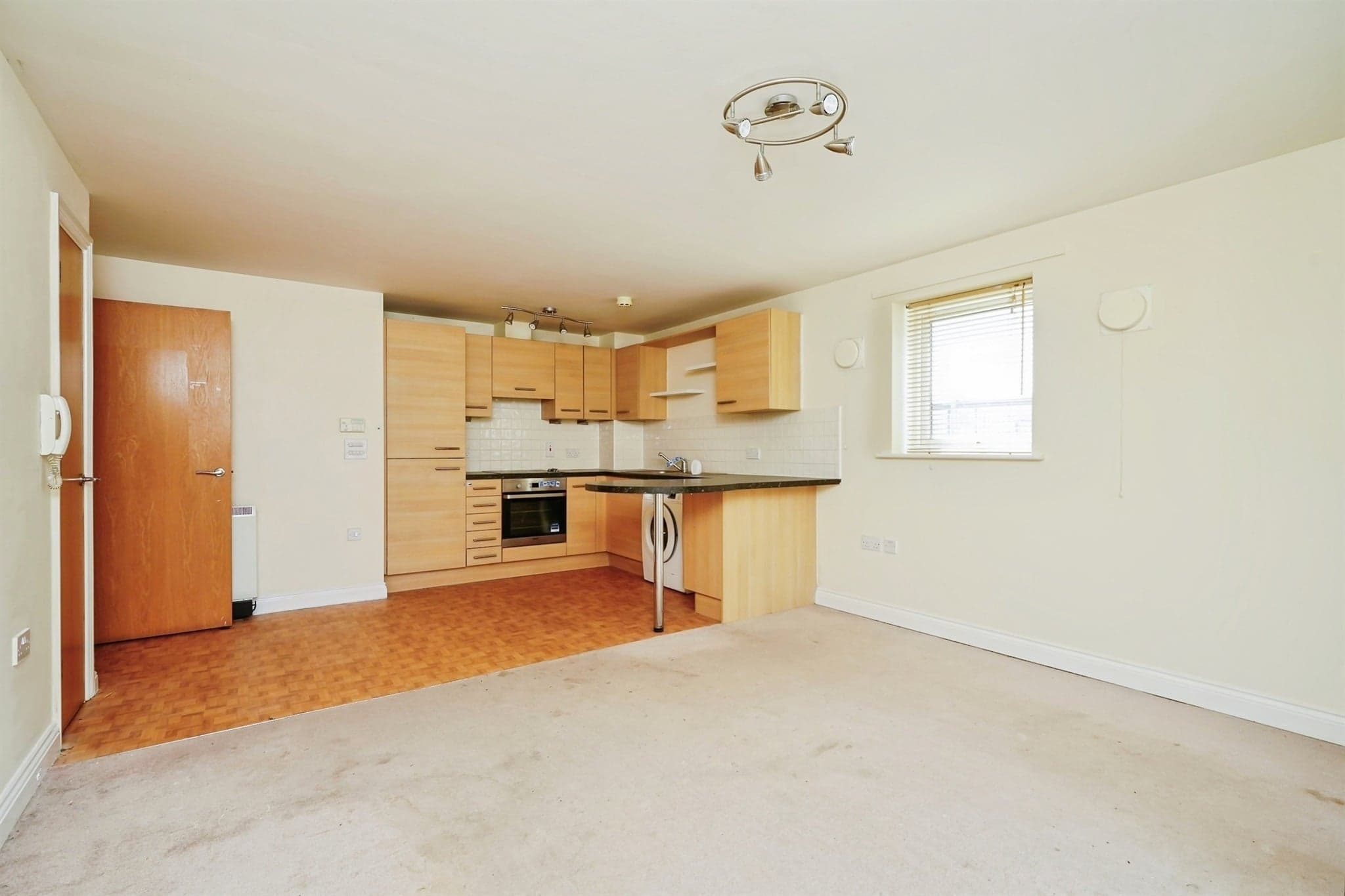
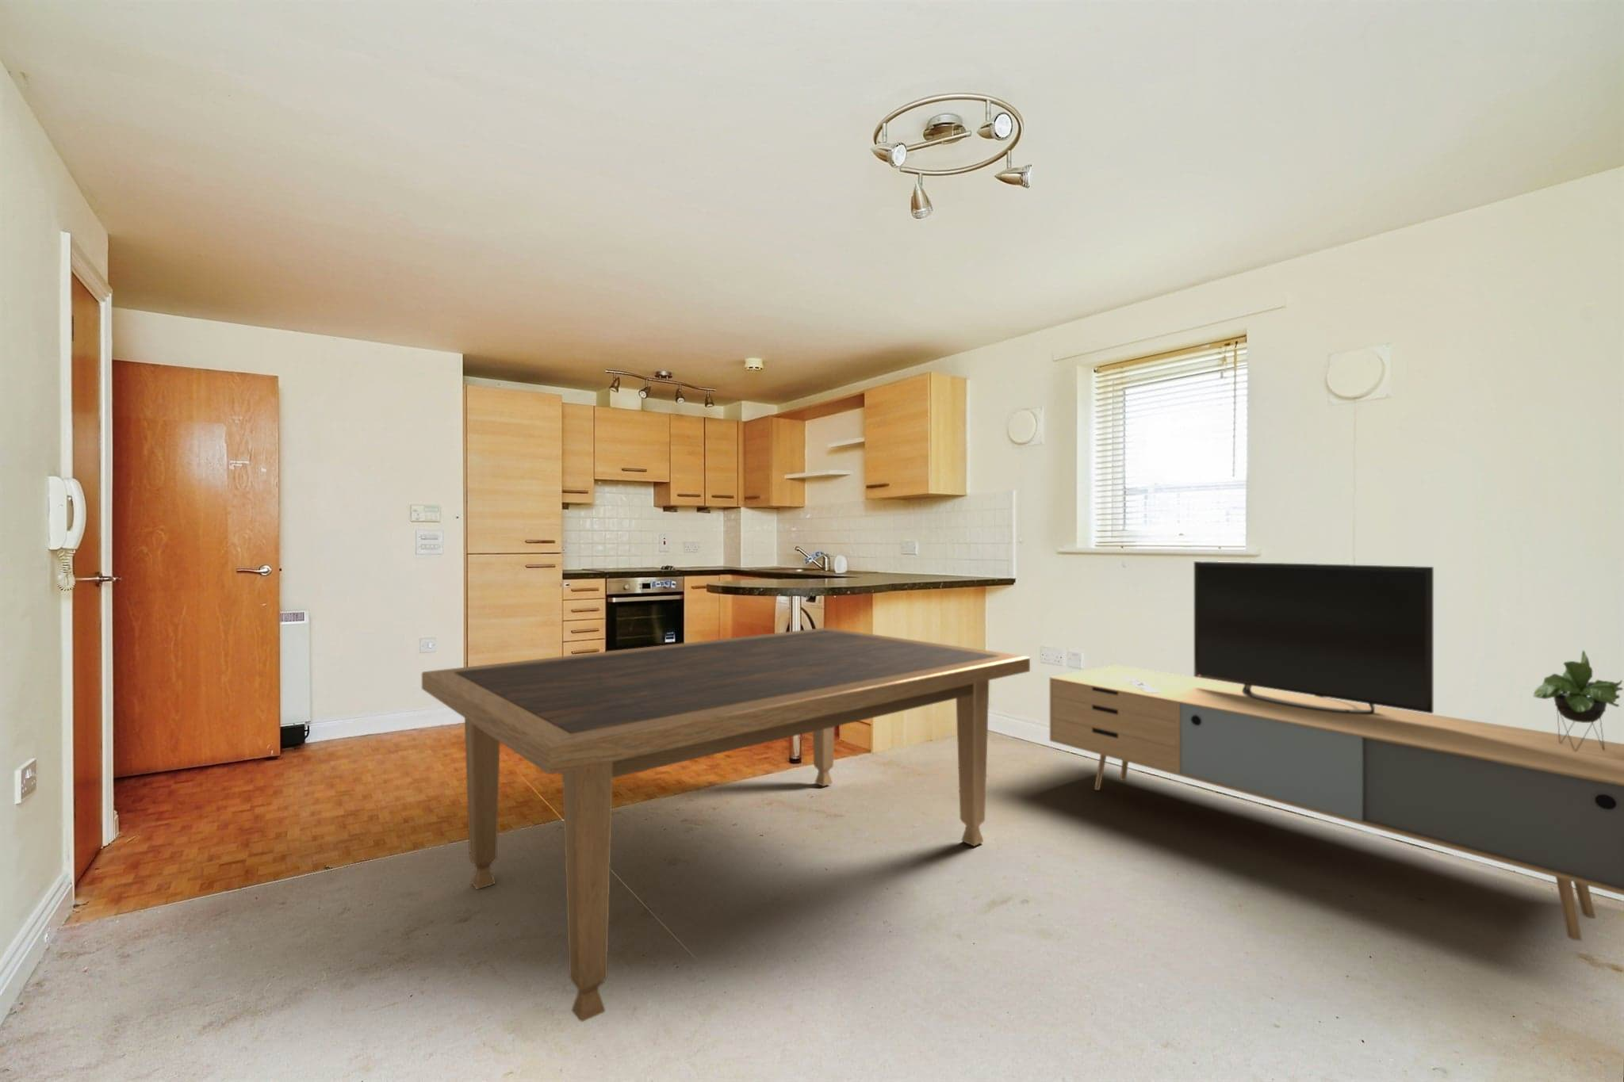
+ dining table (739, 749)
+ media console (1294, 702)
